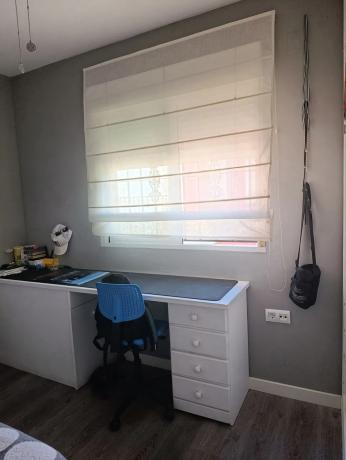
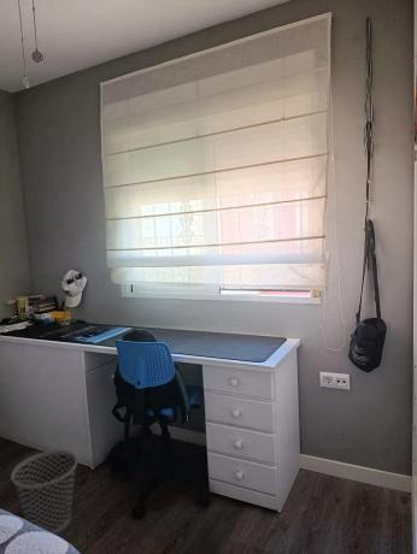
+ wastebasket (47, 494)
